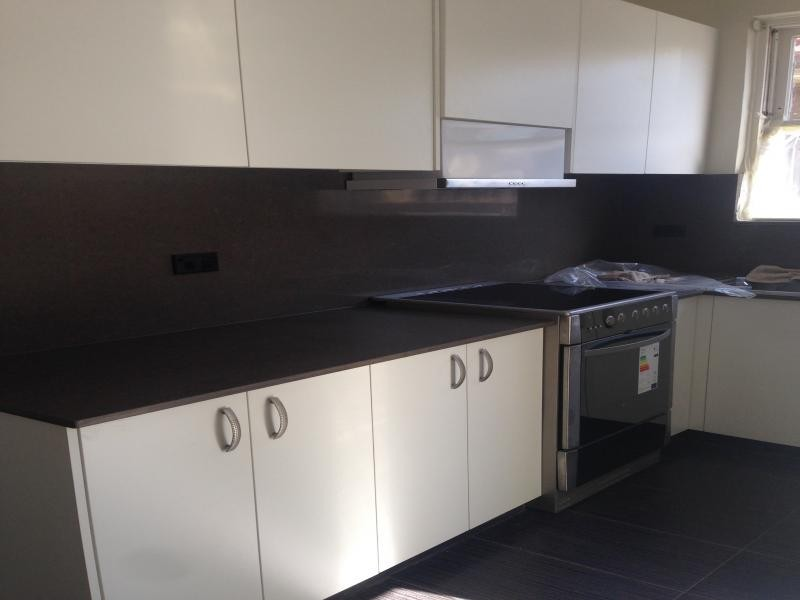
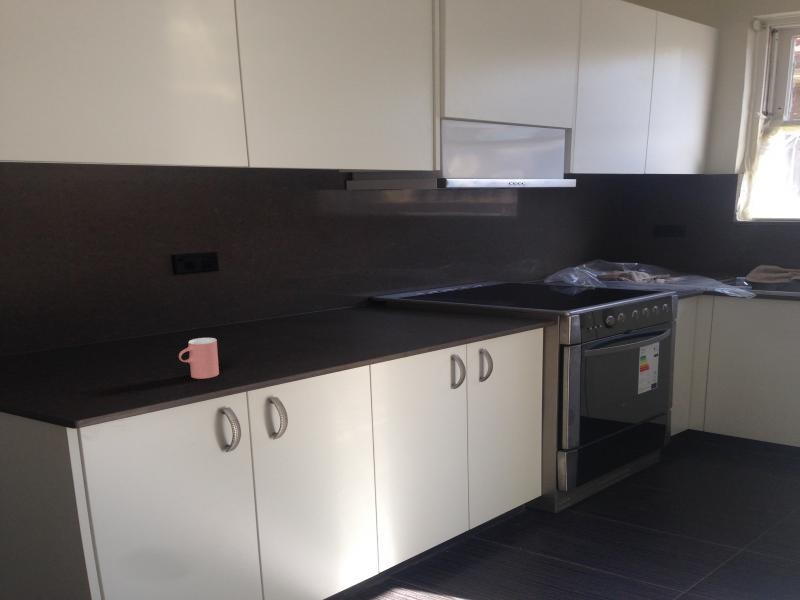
+ cup (198, 359)
